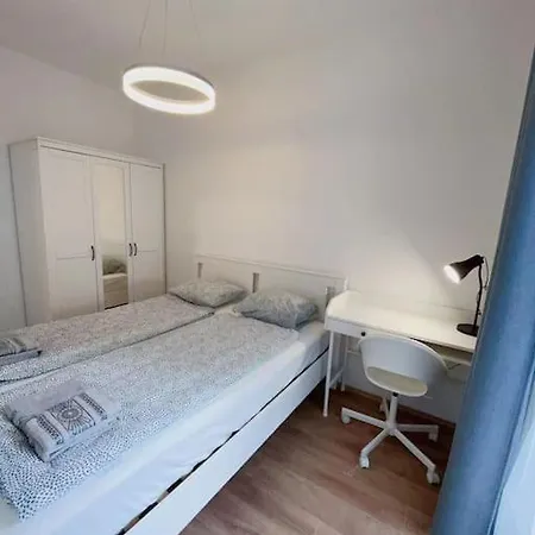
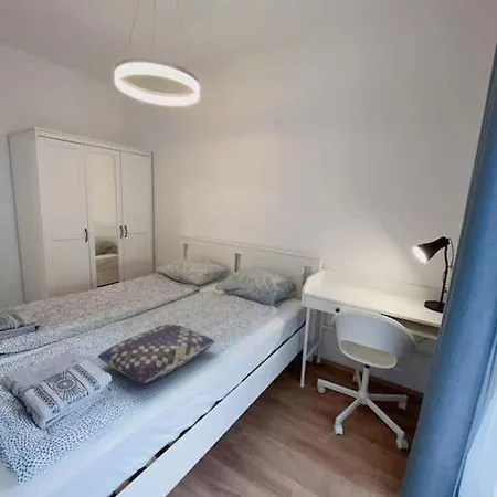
+ cushion (159, 348)
